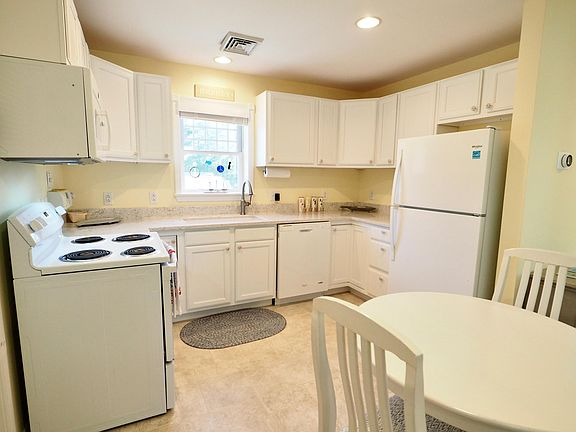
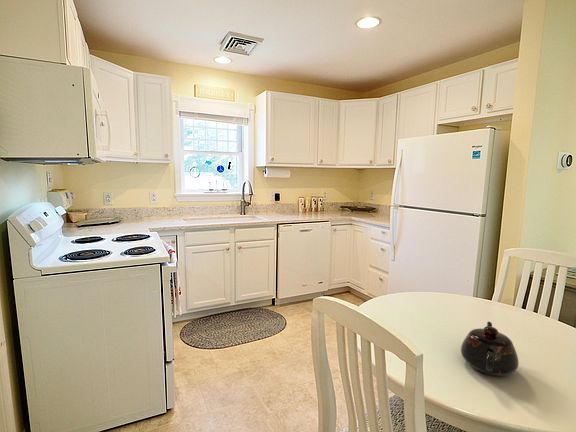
+ teapot (489, 345)
